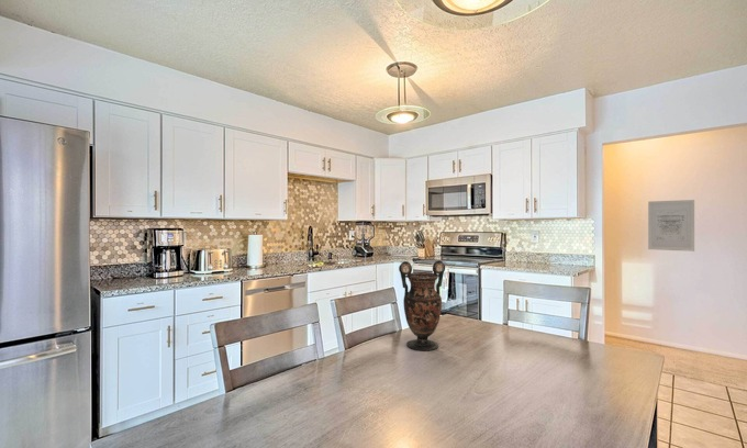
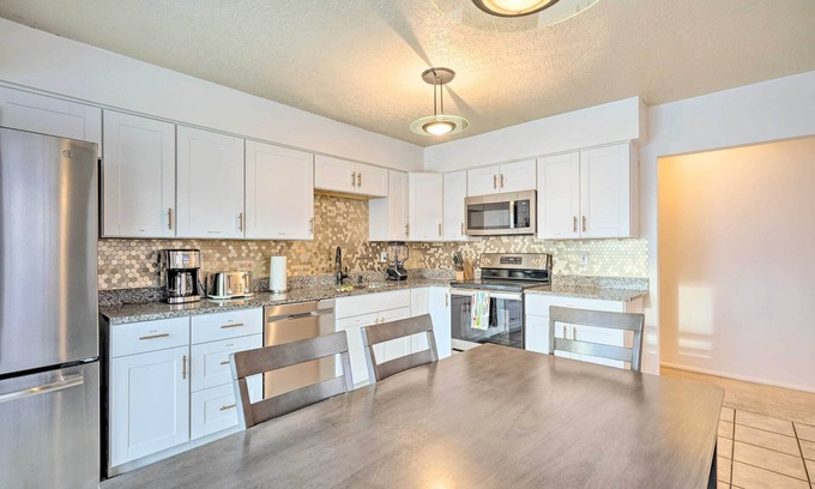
- wall art (670, 225)
- vase (422, 302)
